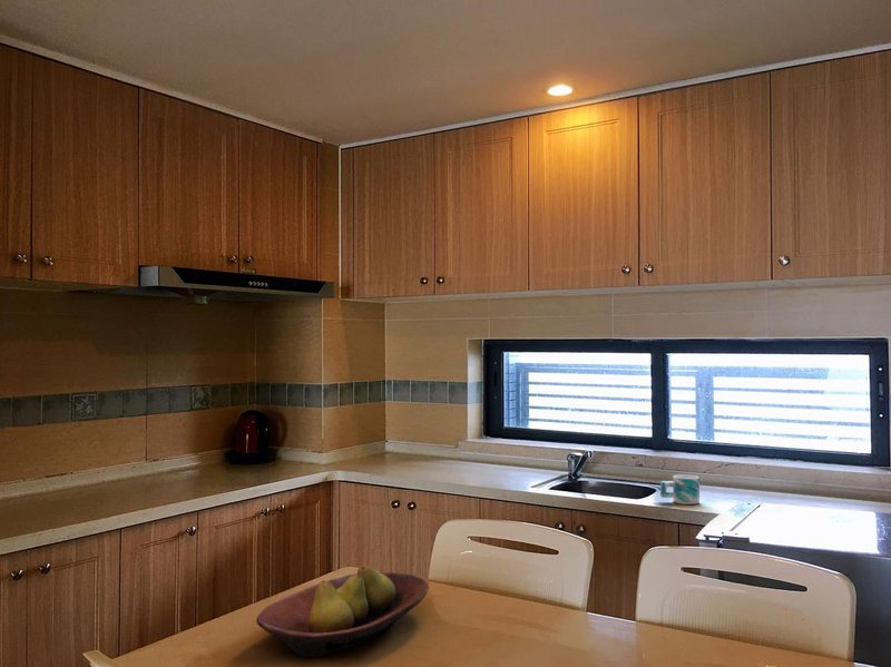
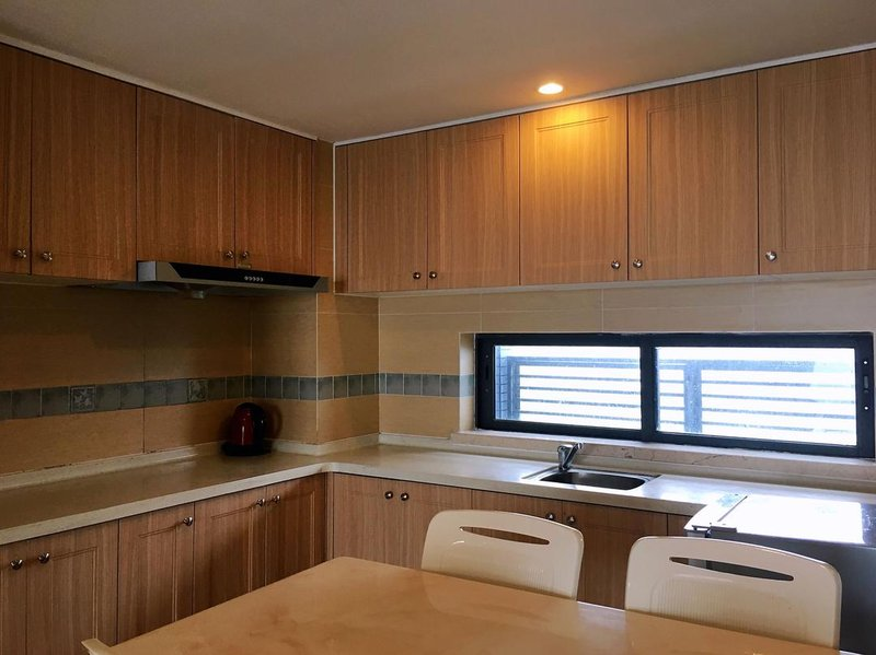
- fruit bowl (347, 602)
- mug (679, 489)
